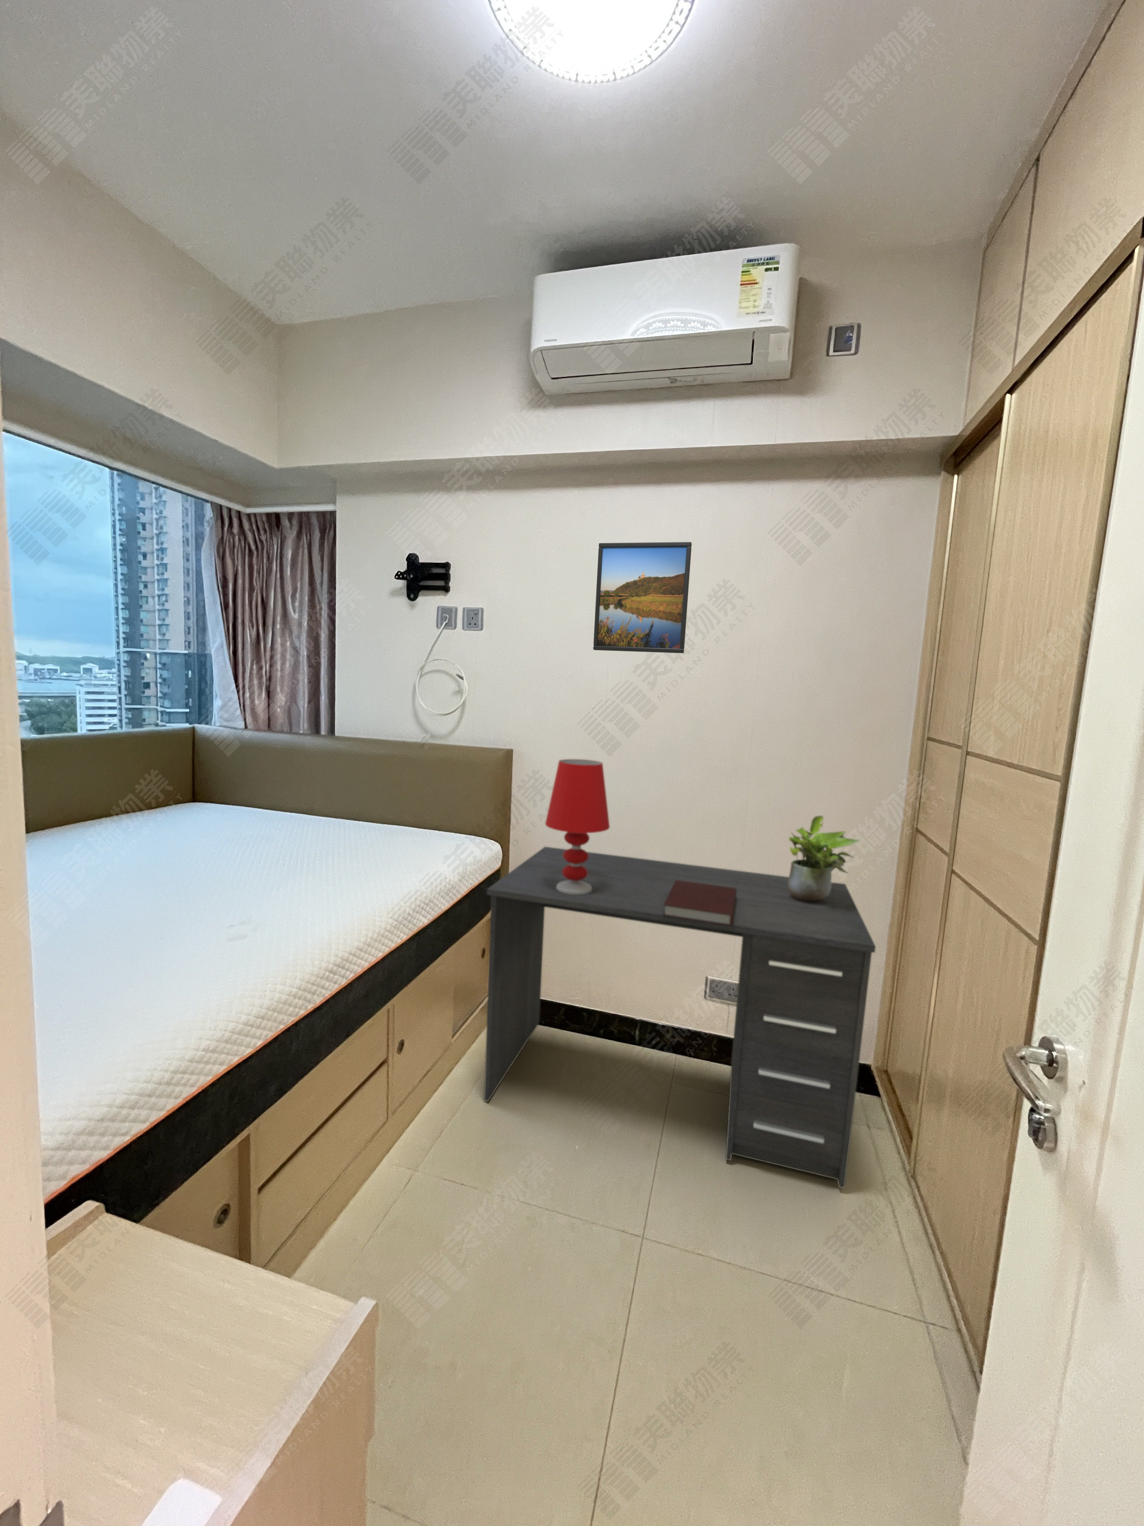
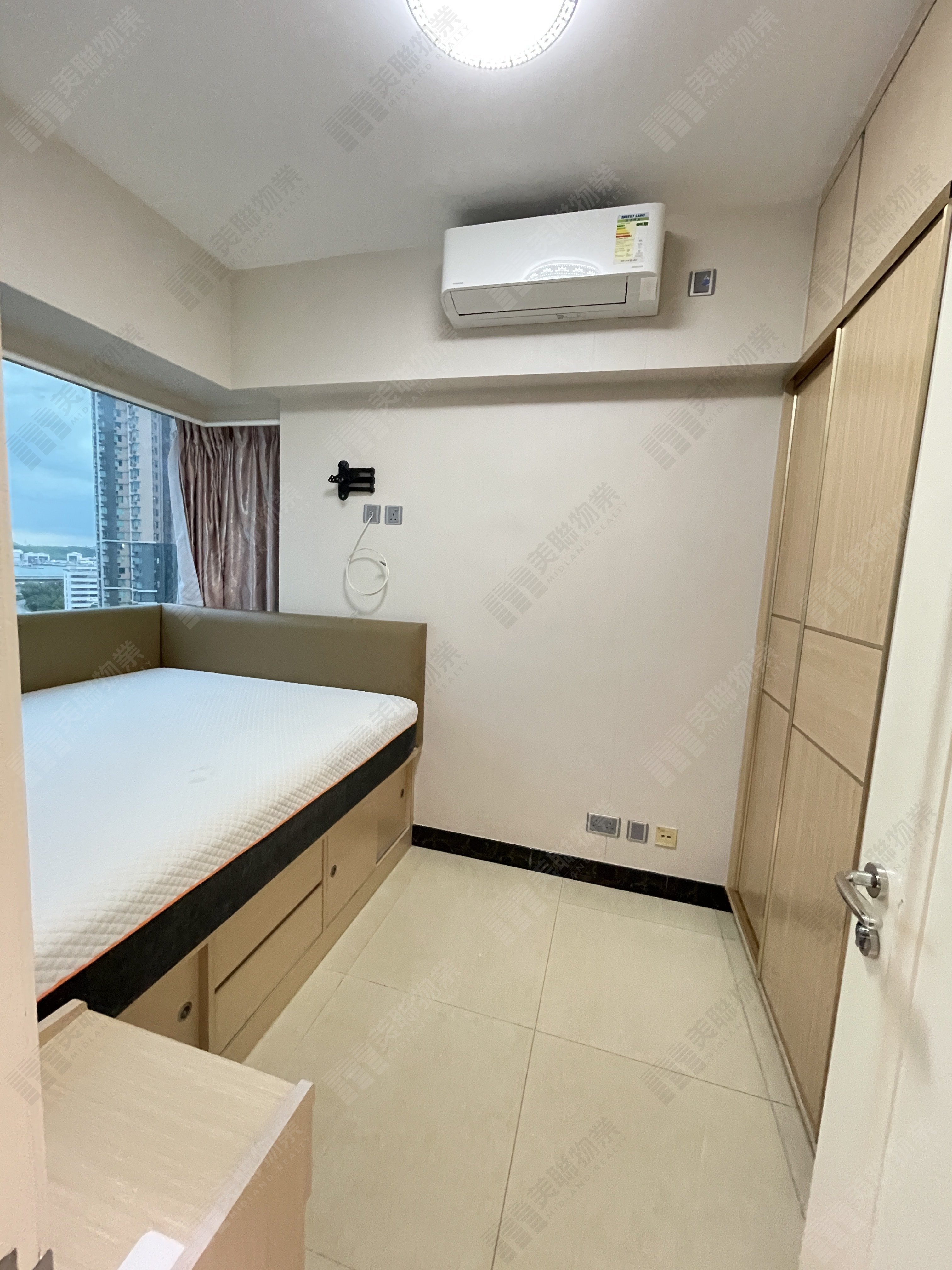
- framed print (640, 597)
- desk (679, 928)
- notebook (702, 900)
- table lamp (577, 825)
- potted plant (818, 860)
